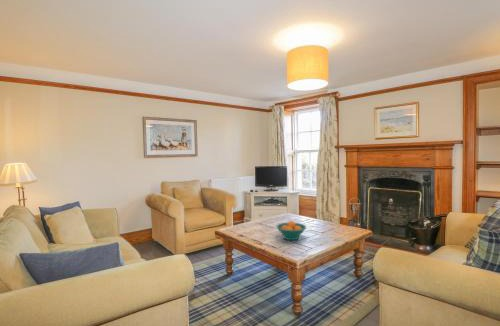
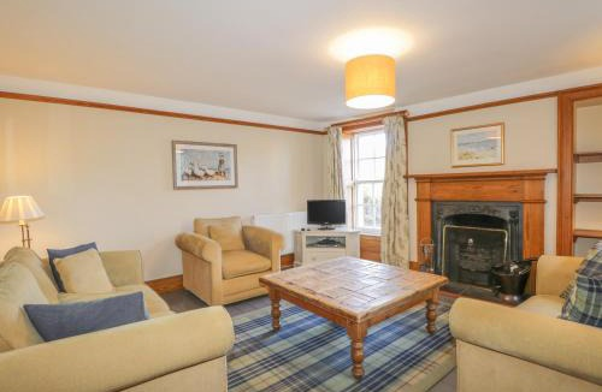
- fruit bowl (291, 229)
